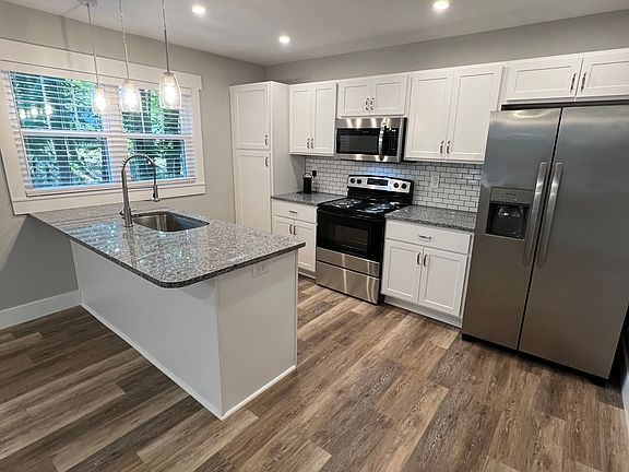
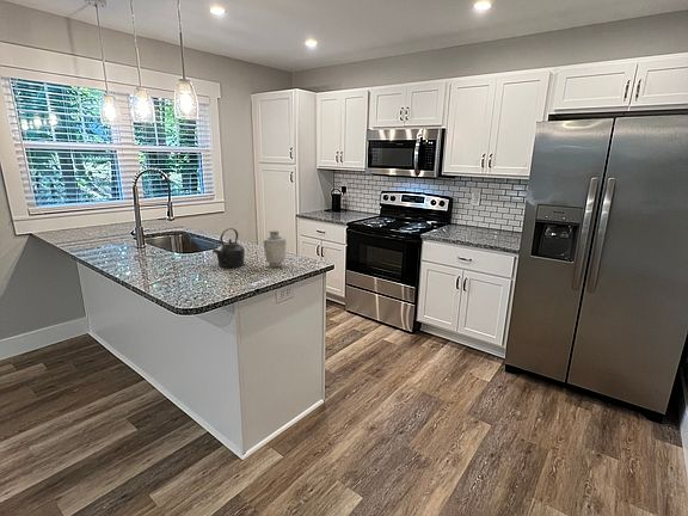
+ vase (275, 247)
+ kettle (226, 247)
